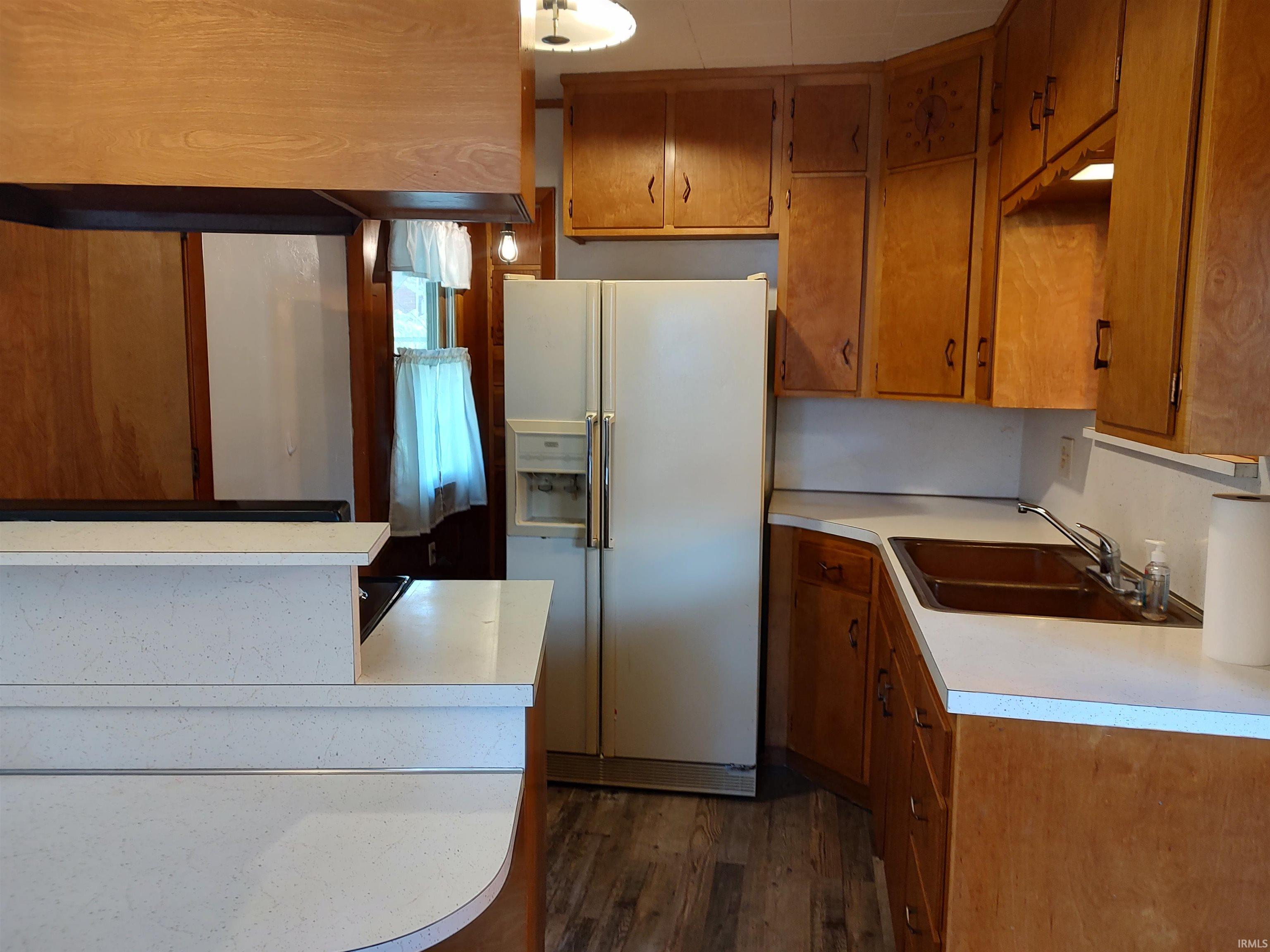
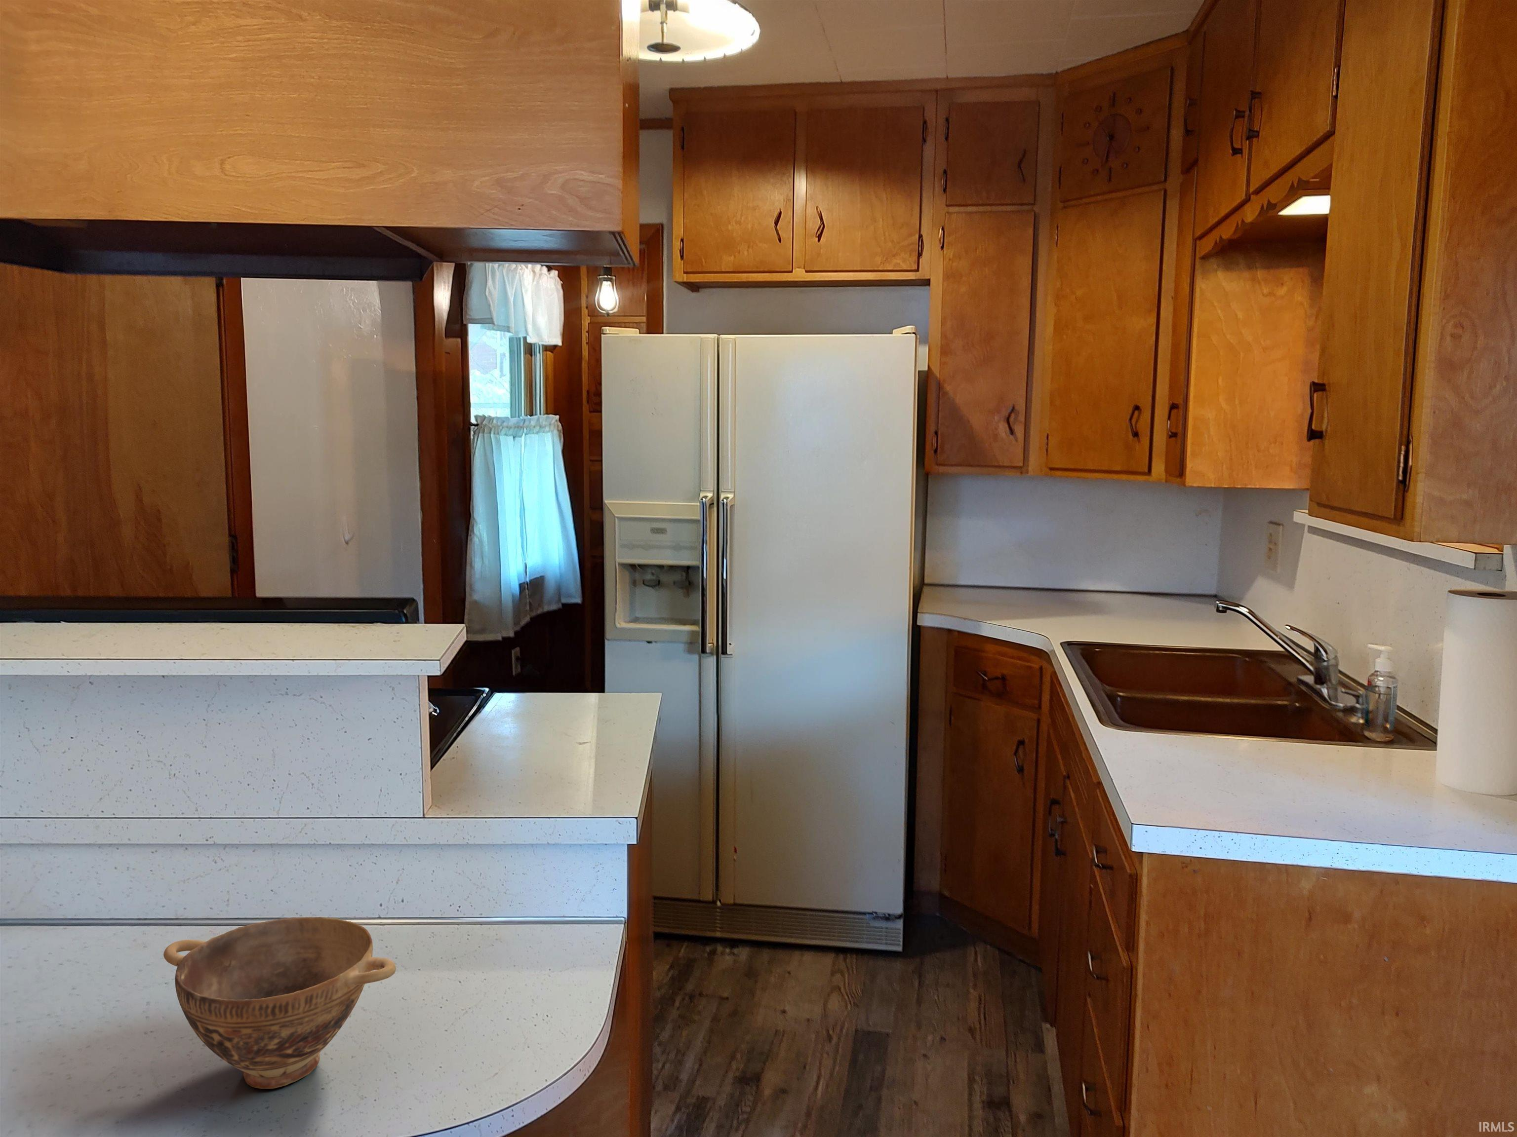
+ bowl (280, 1010)
